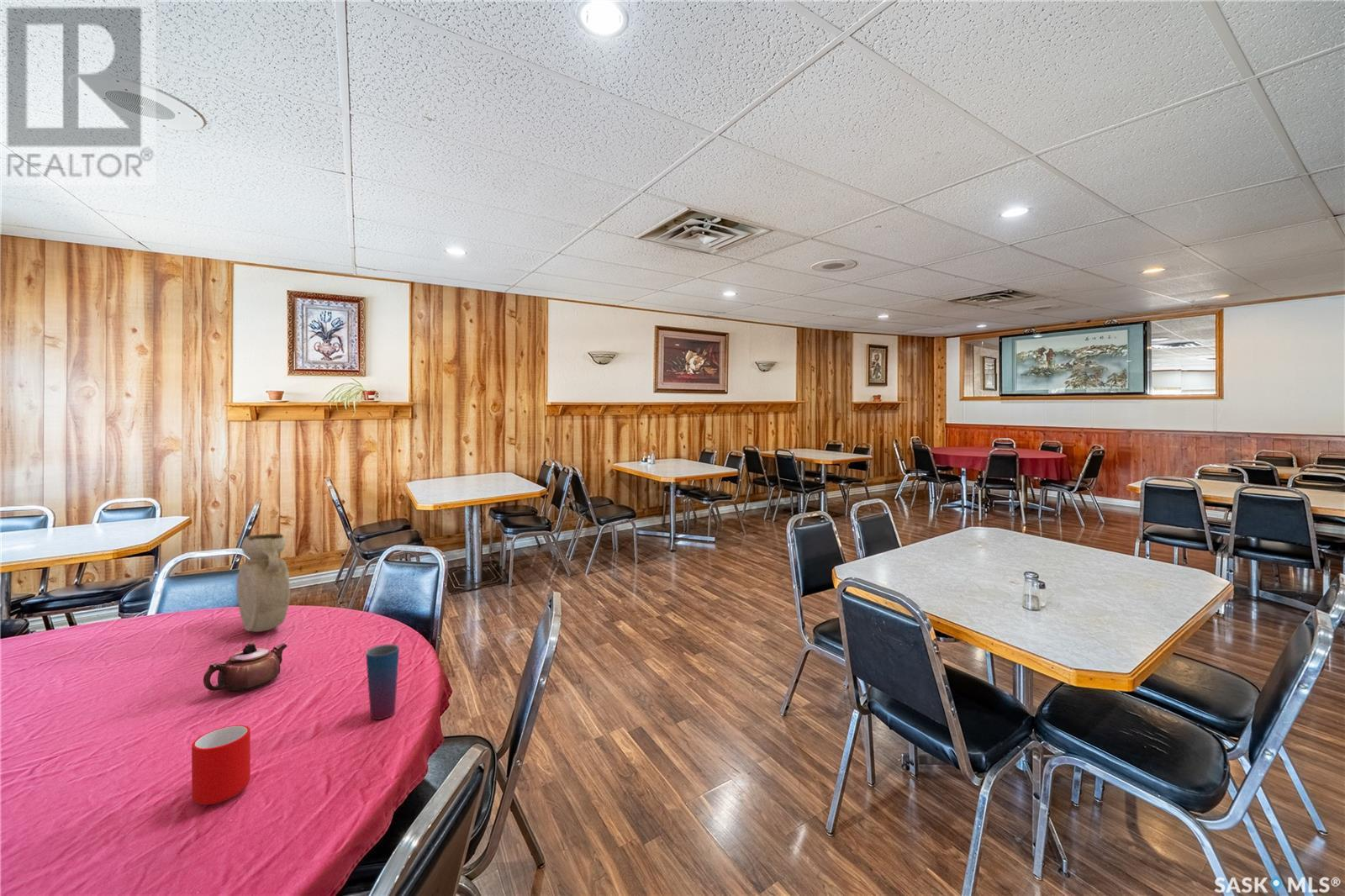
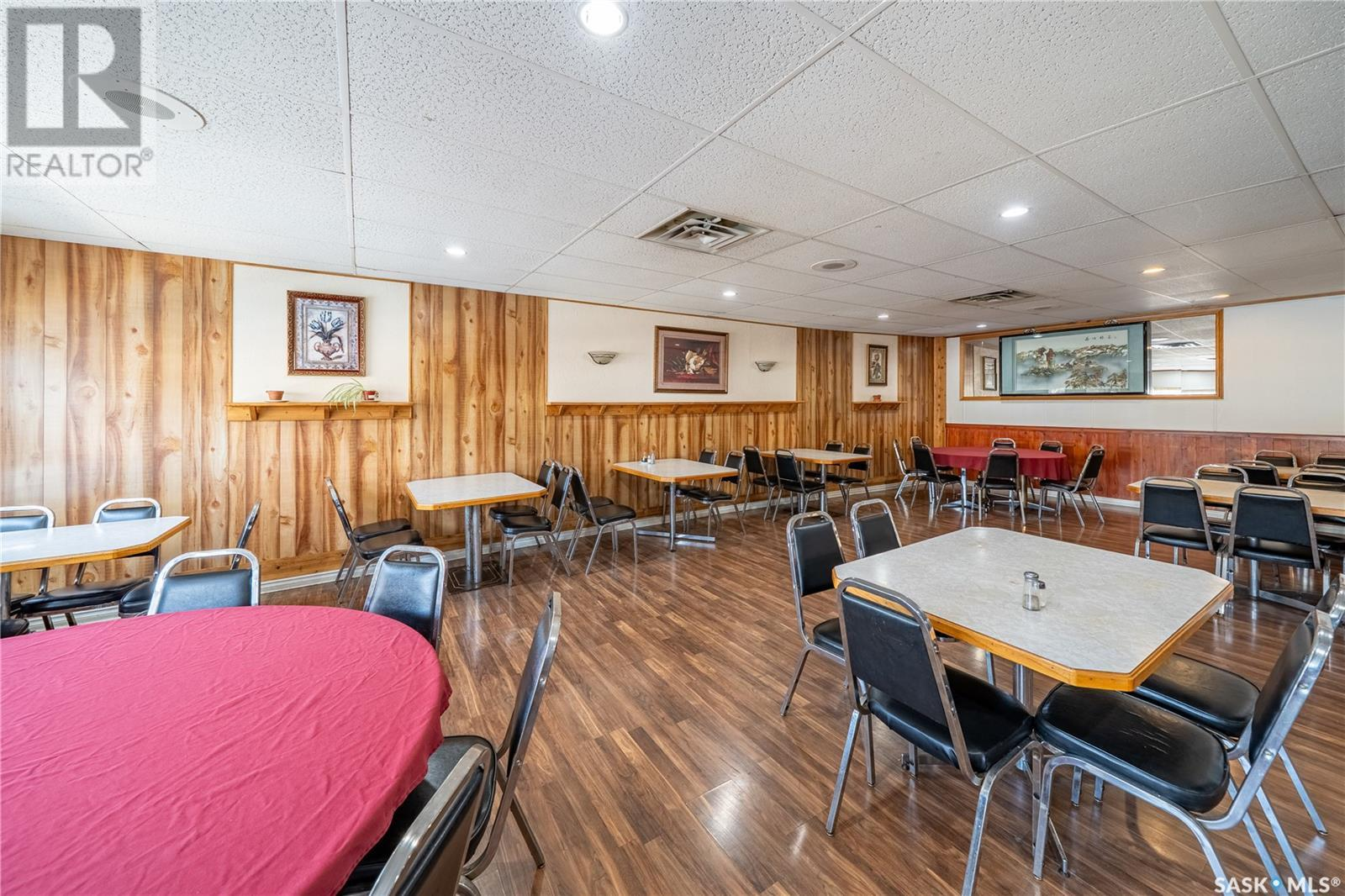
- cup (382, 682)
- vase (262, 582)
- cup (220, 760)
- teapot (247, 663)
